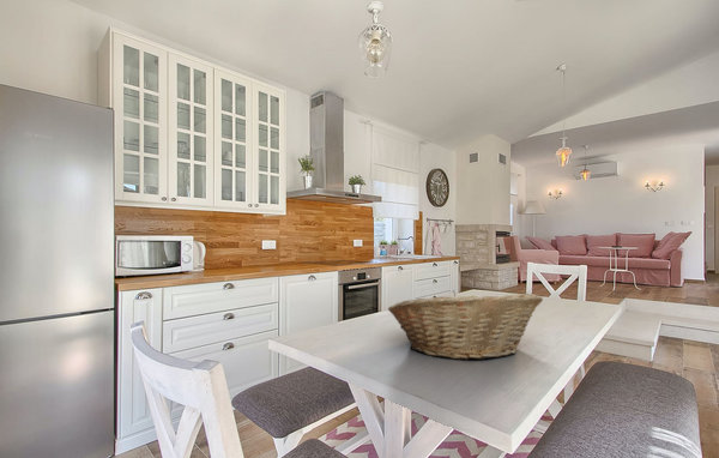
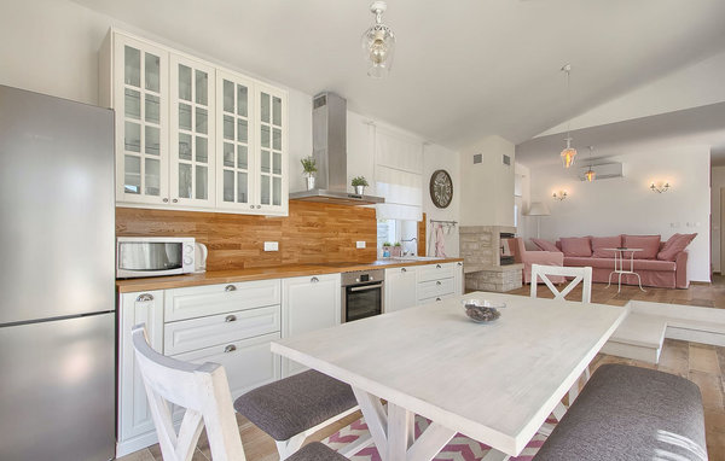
- fruit basket (463, 317)
